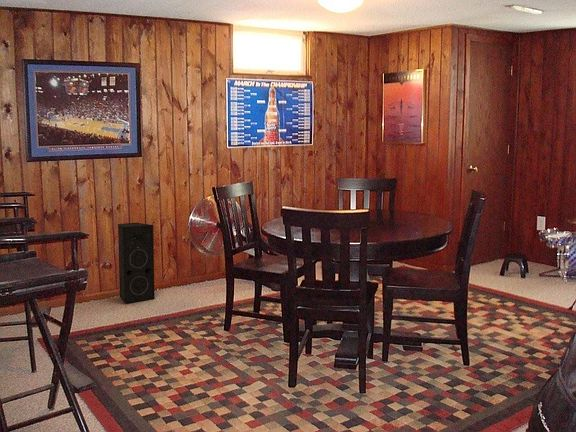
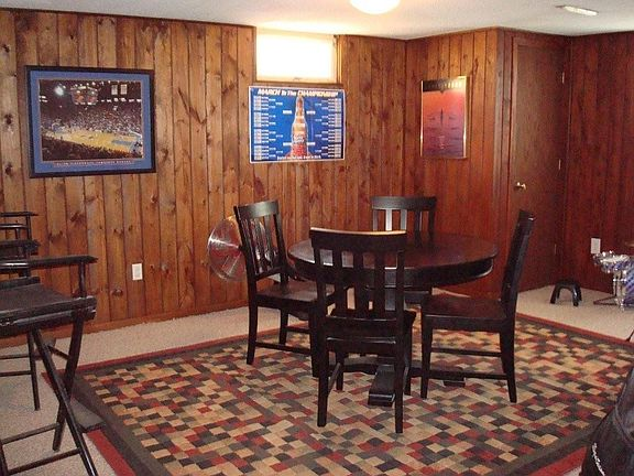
- speaker (133, 261)
